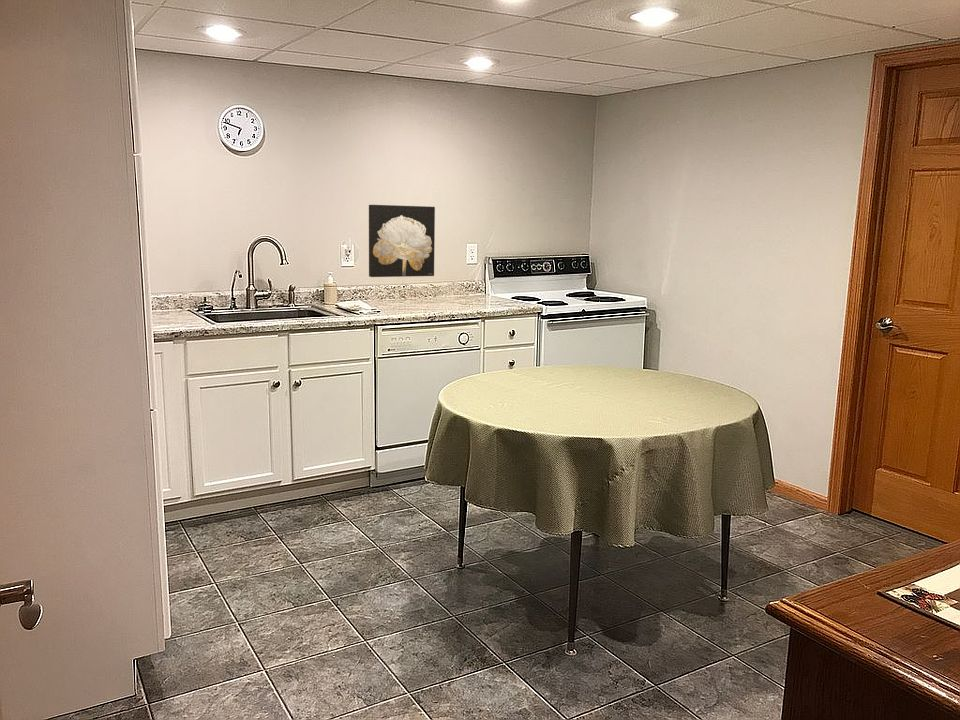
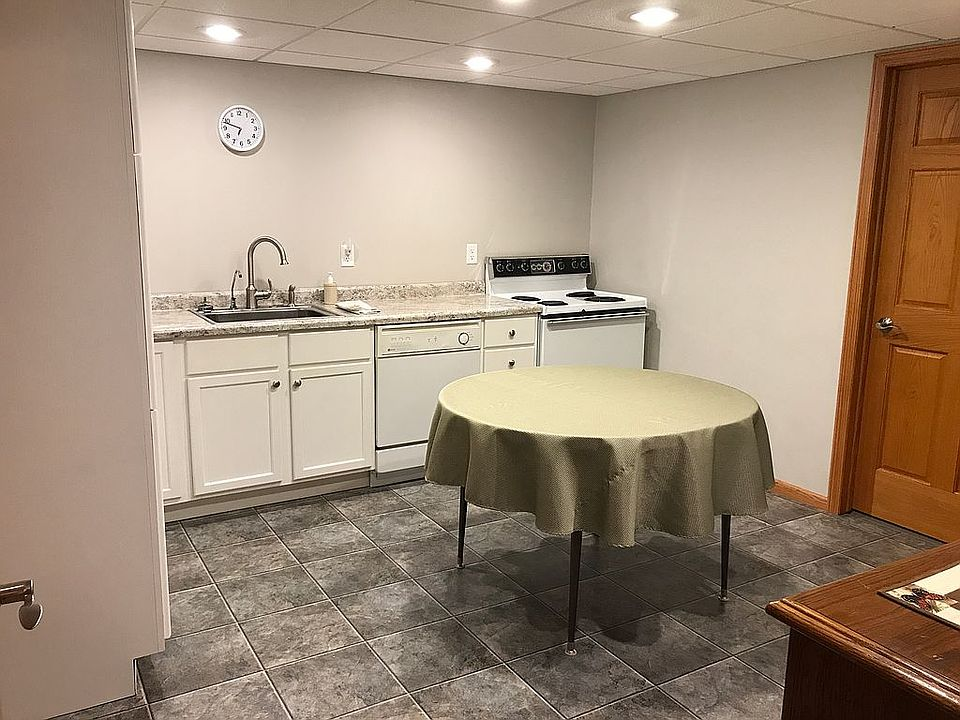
- wall art (402, 241)
